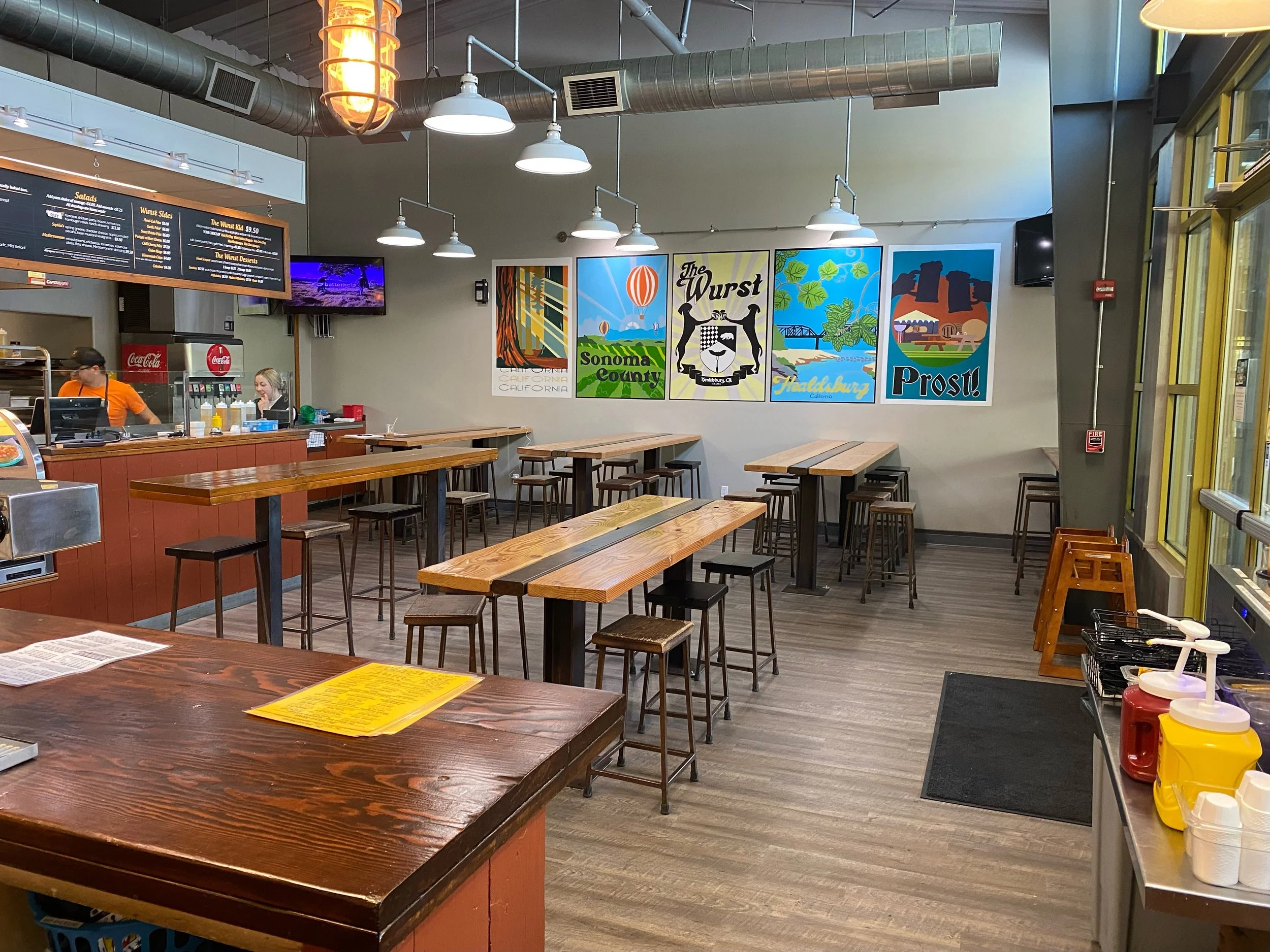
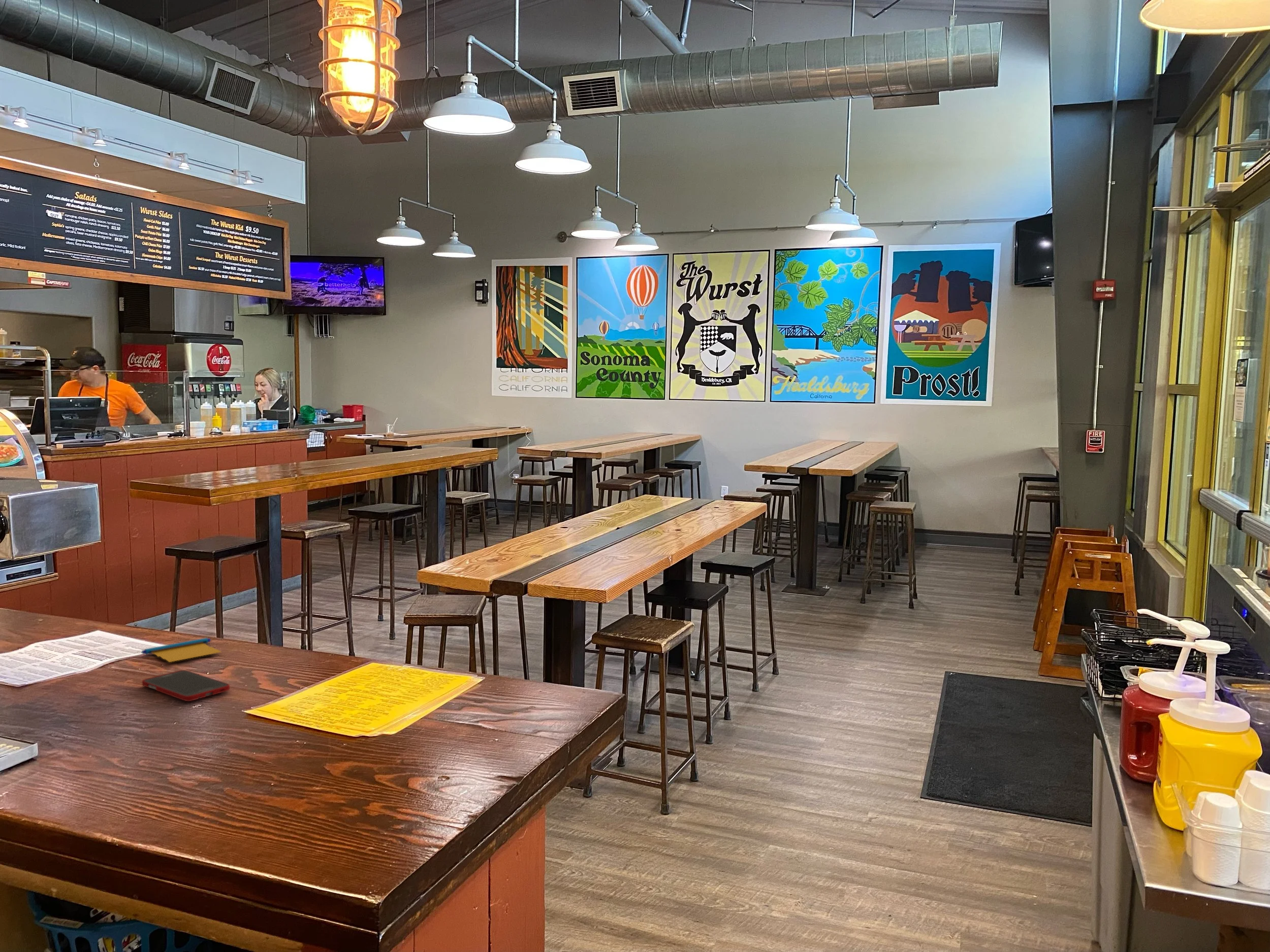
+ cell phone (185, 685)
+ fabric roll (185, 649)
